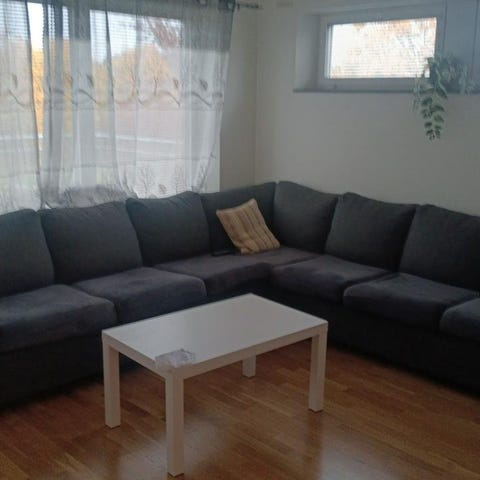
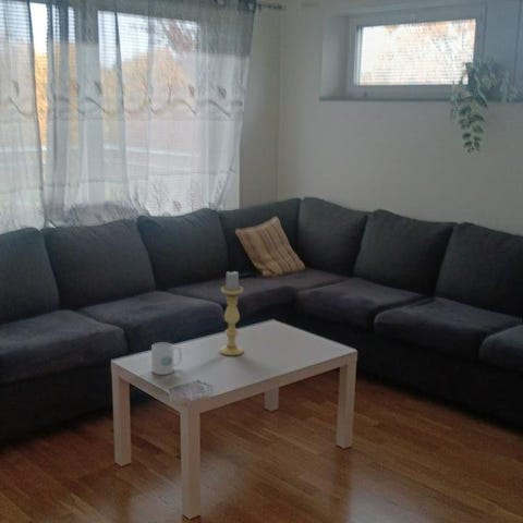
+ mug (167, 357)
+ candle holder (231, 312)
